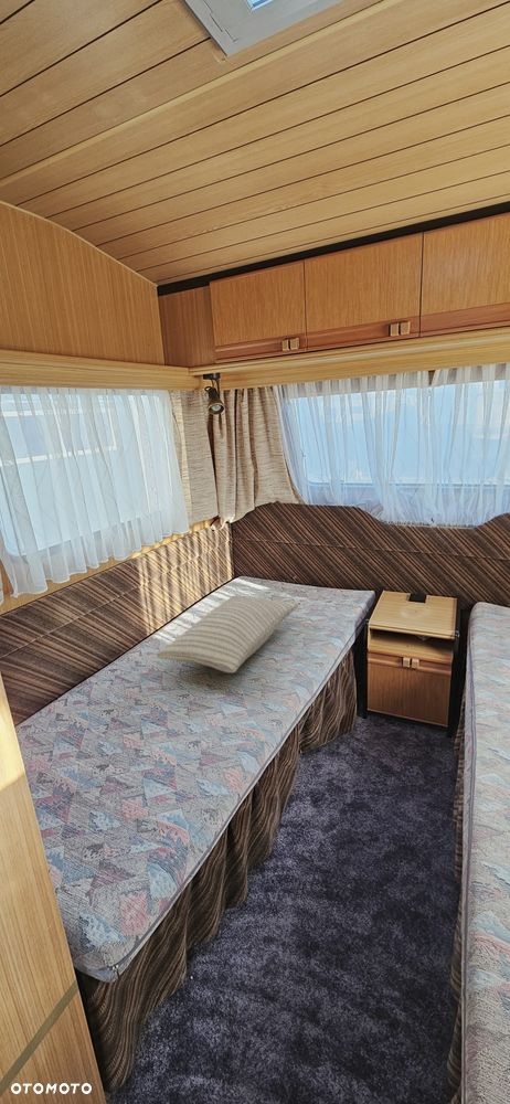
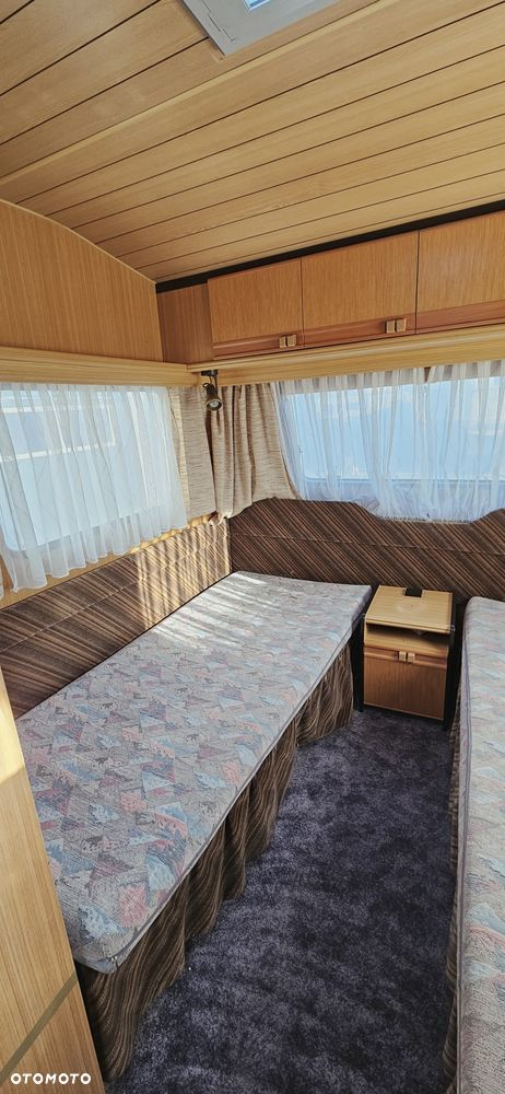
- pillow (233, 629)
